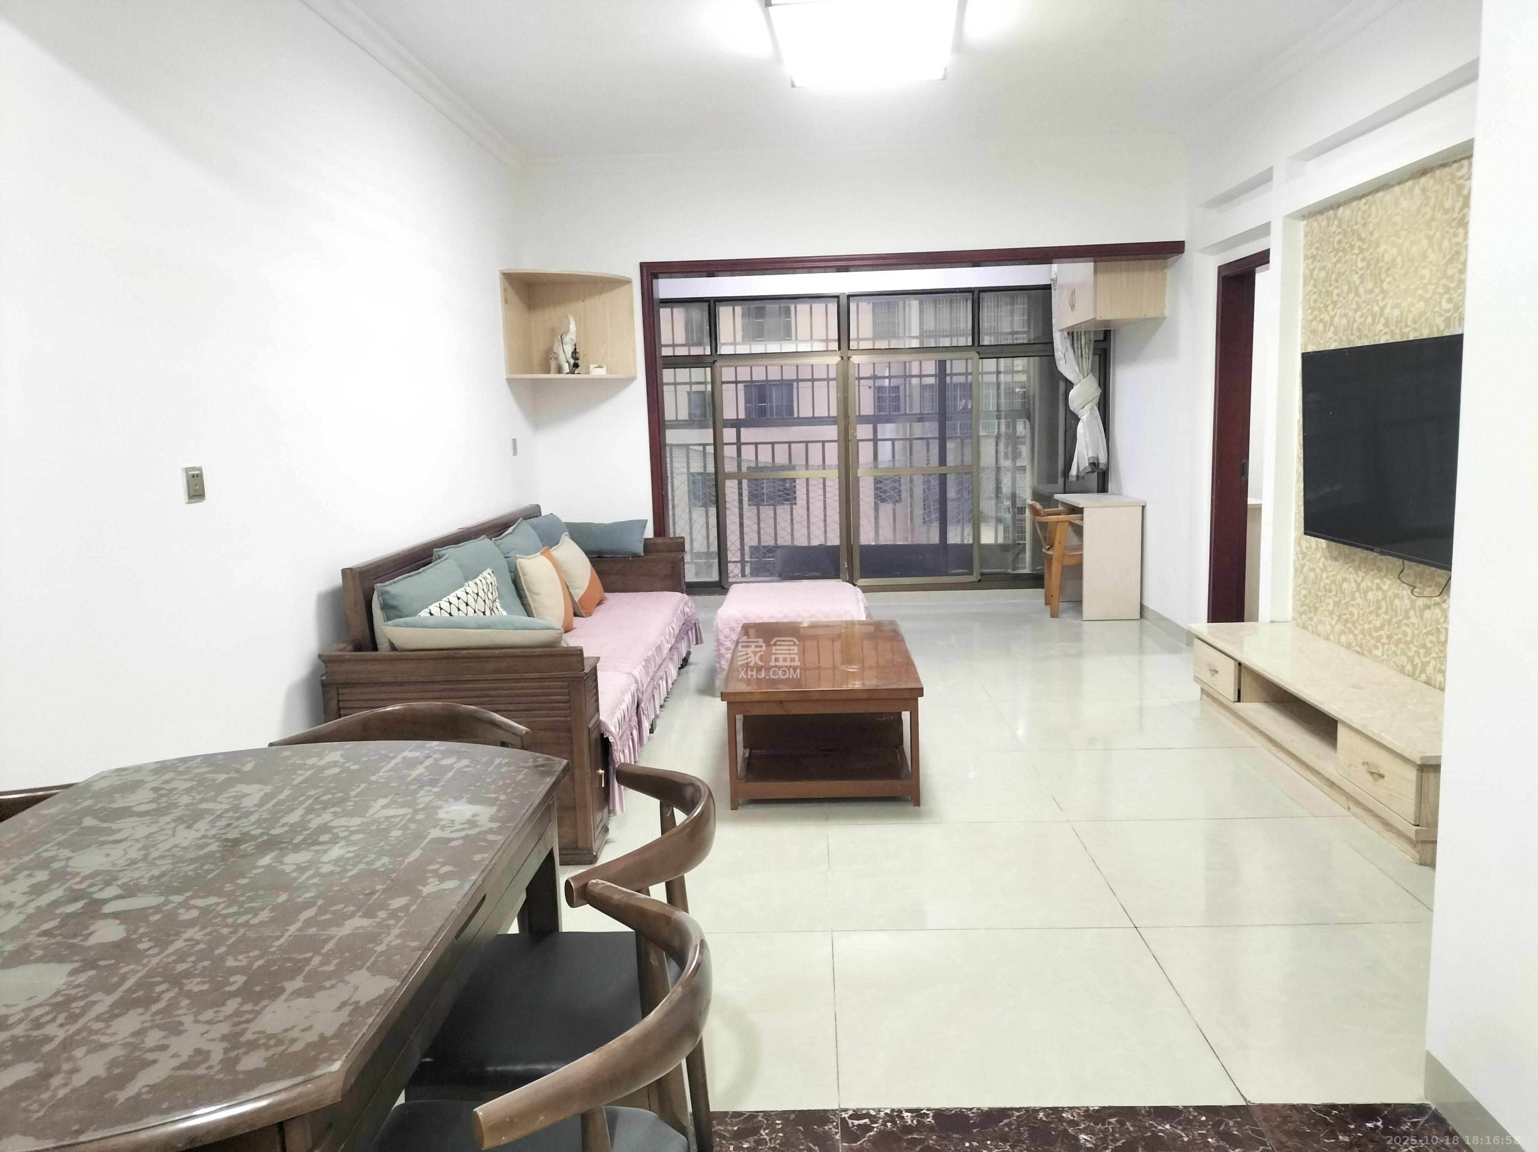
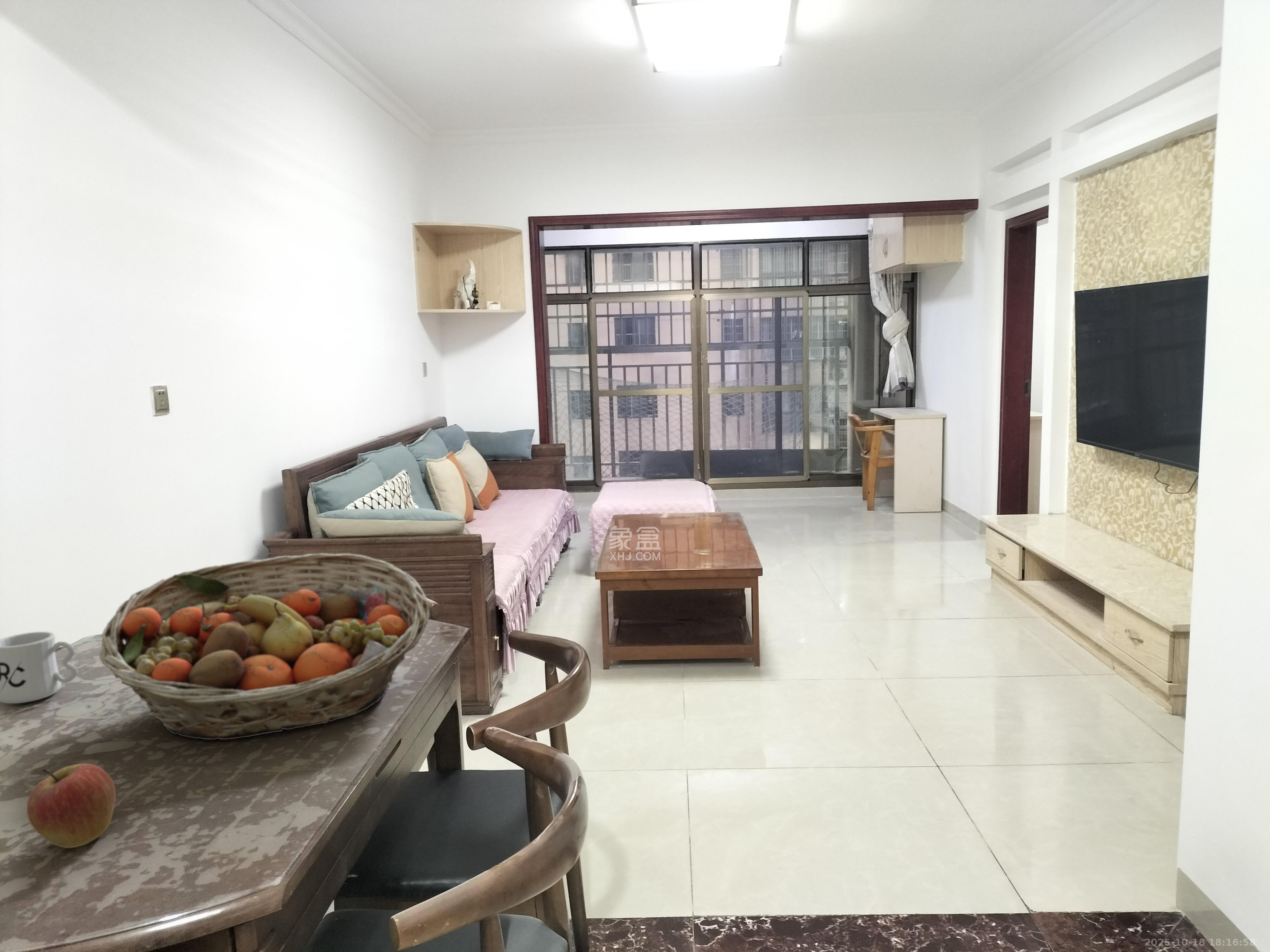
+ mug (37, 666)
+ apple (71, 801)
+ fruit basket (276, 638)
